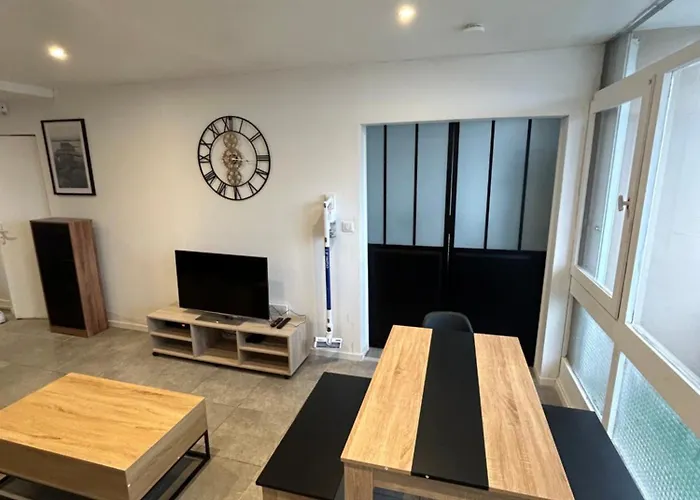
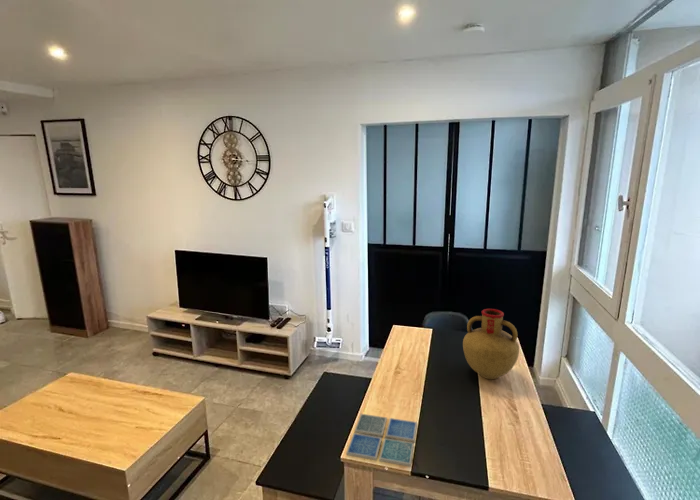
+ drink coaster (384, 438)
+ vase (490, 343)
